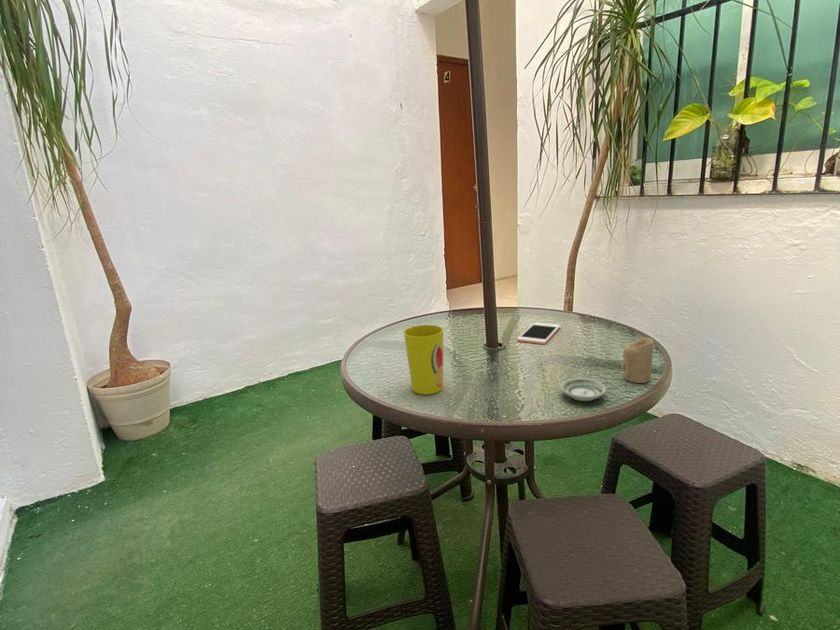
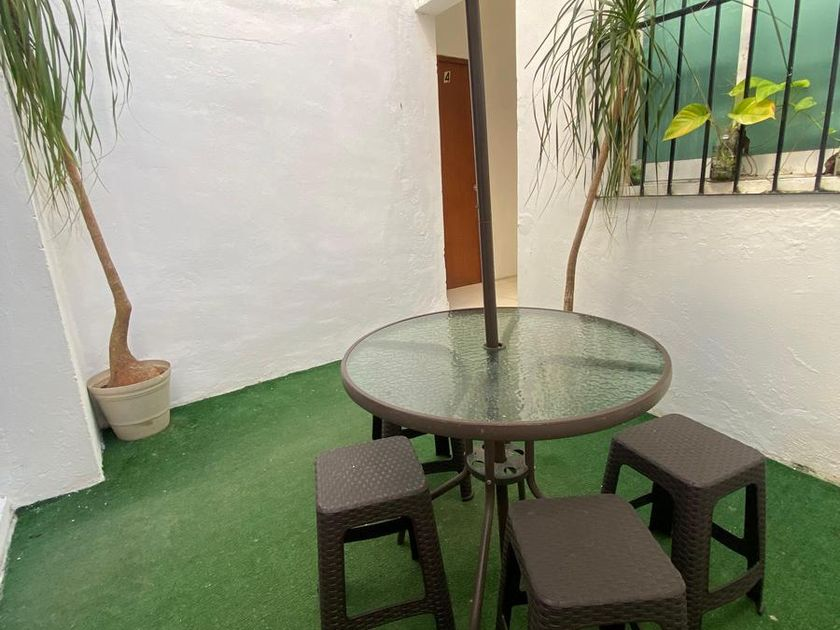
- candle (636, 359)
- cell phone (539, 332)
- saucer (582, 391)
- cup (425, 359)
